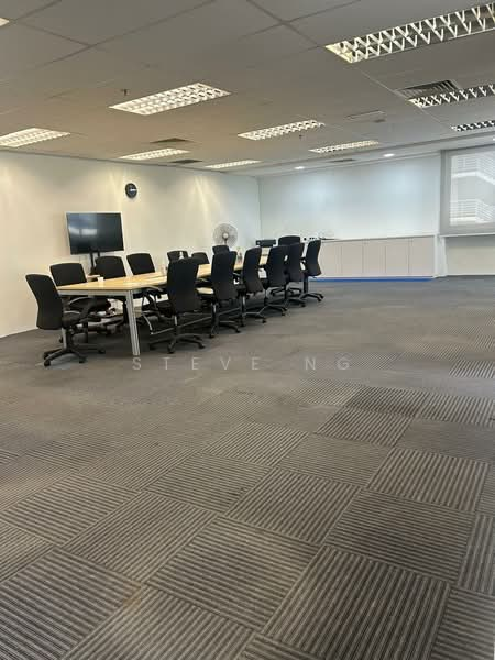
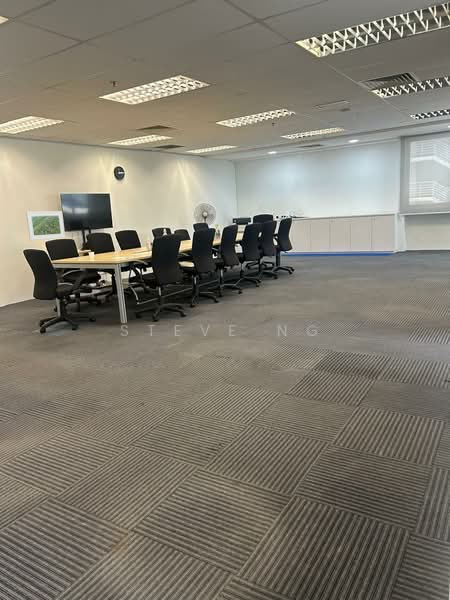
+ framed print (46, 225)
